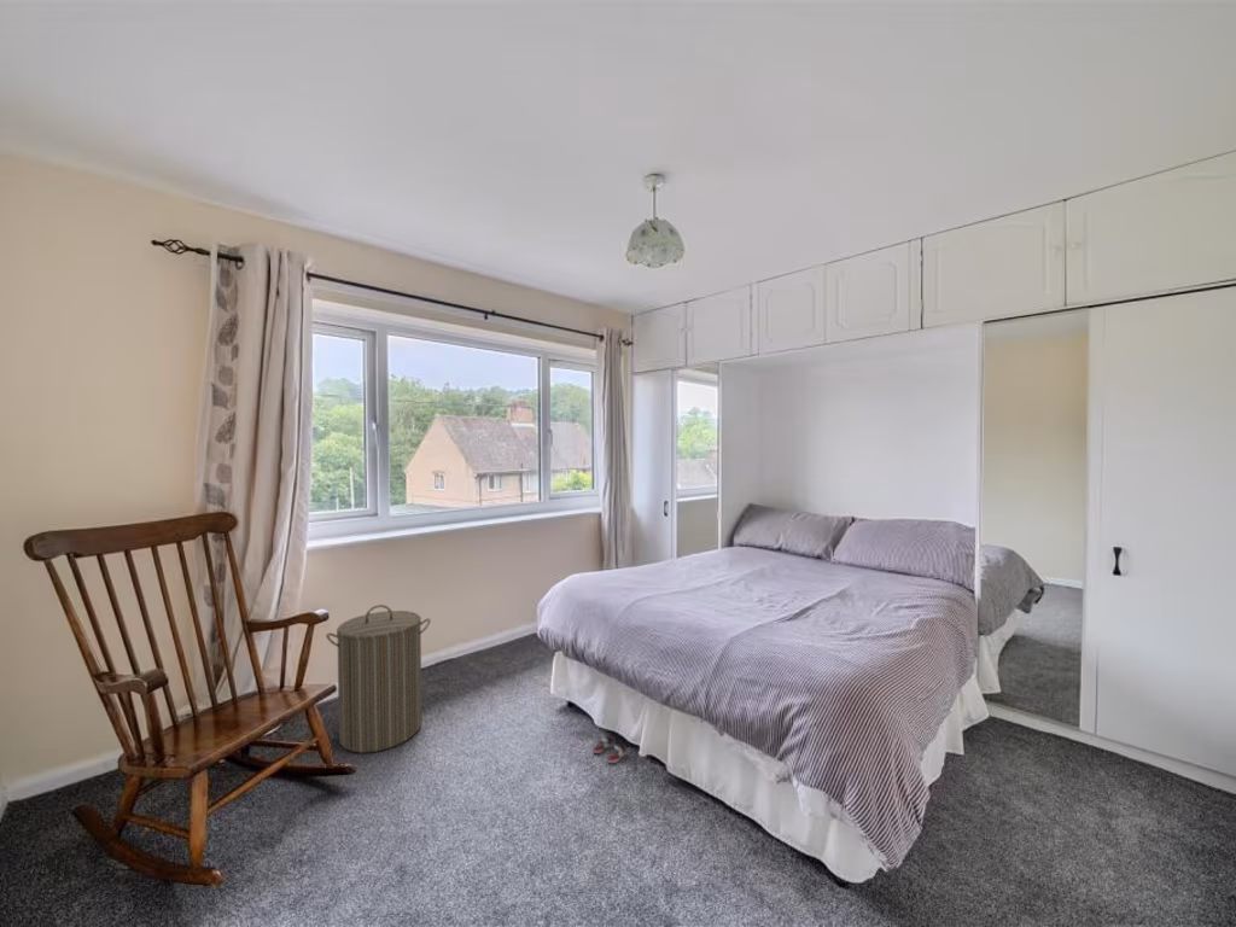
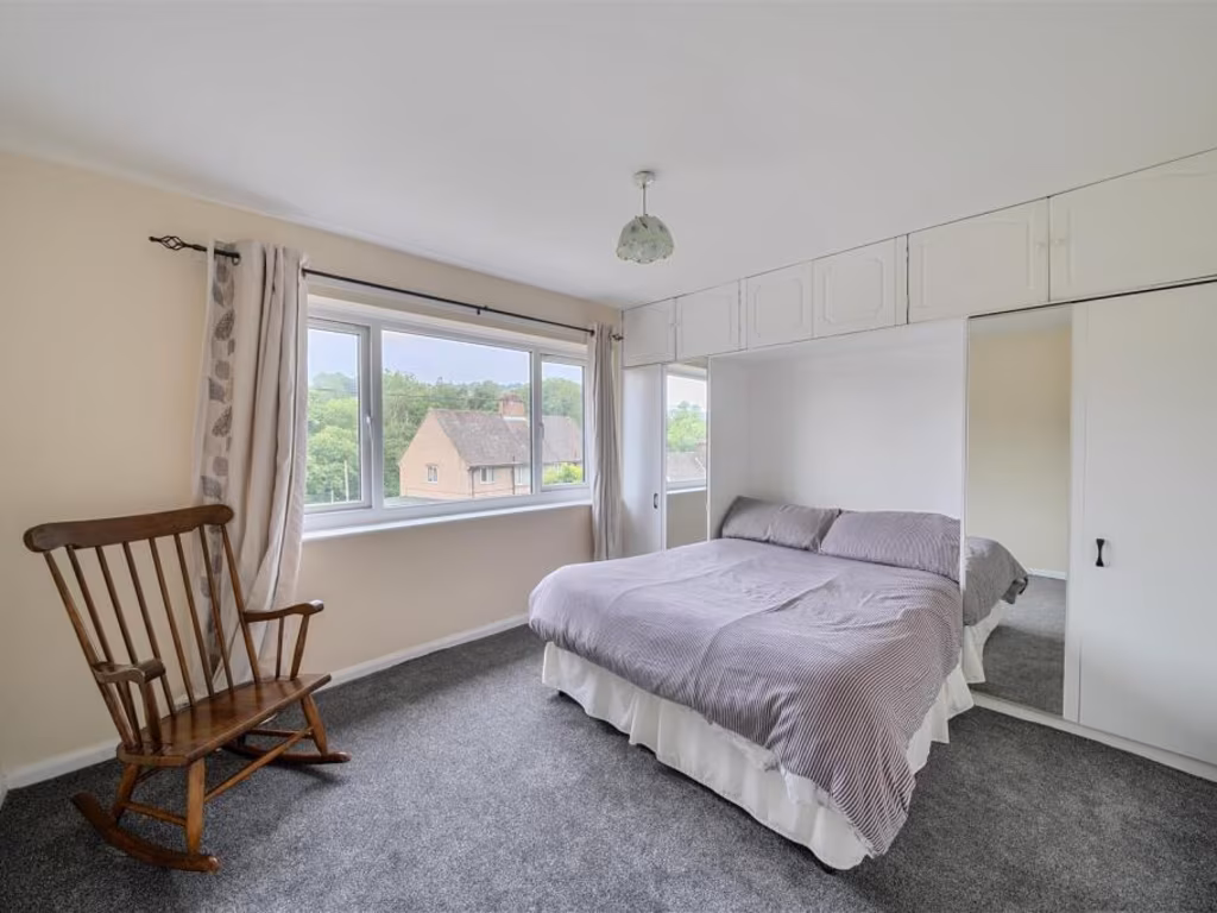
- sneaker (610, 746)
- laundry hamper (380, 667)
